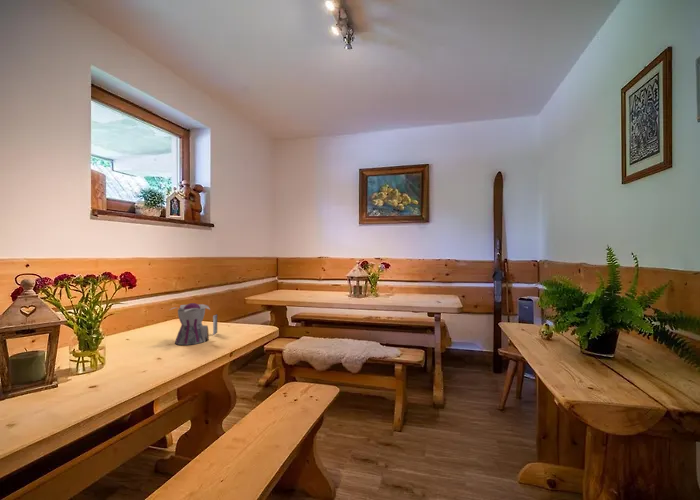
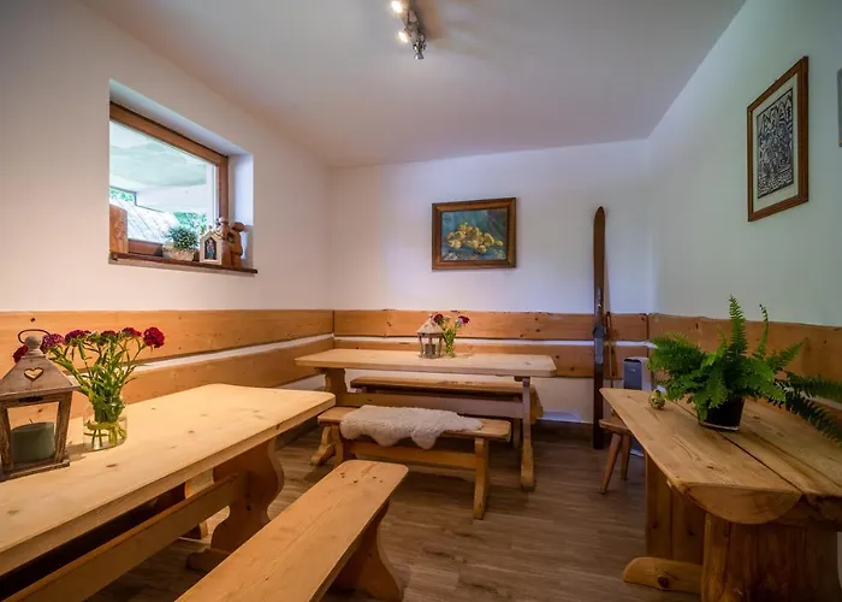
- teapot (195, 321)
